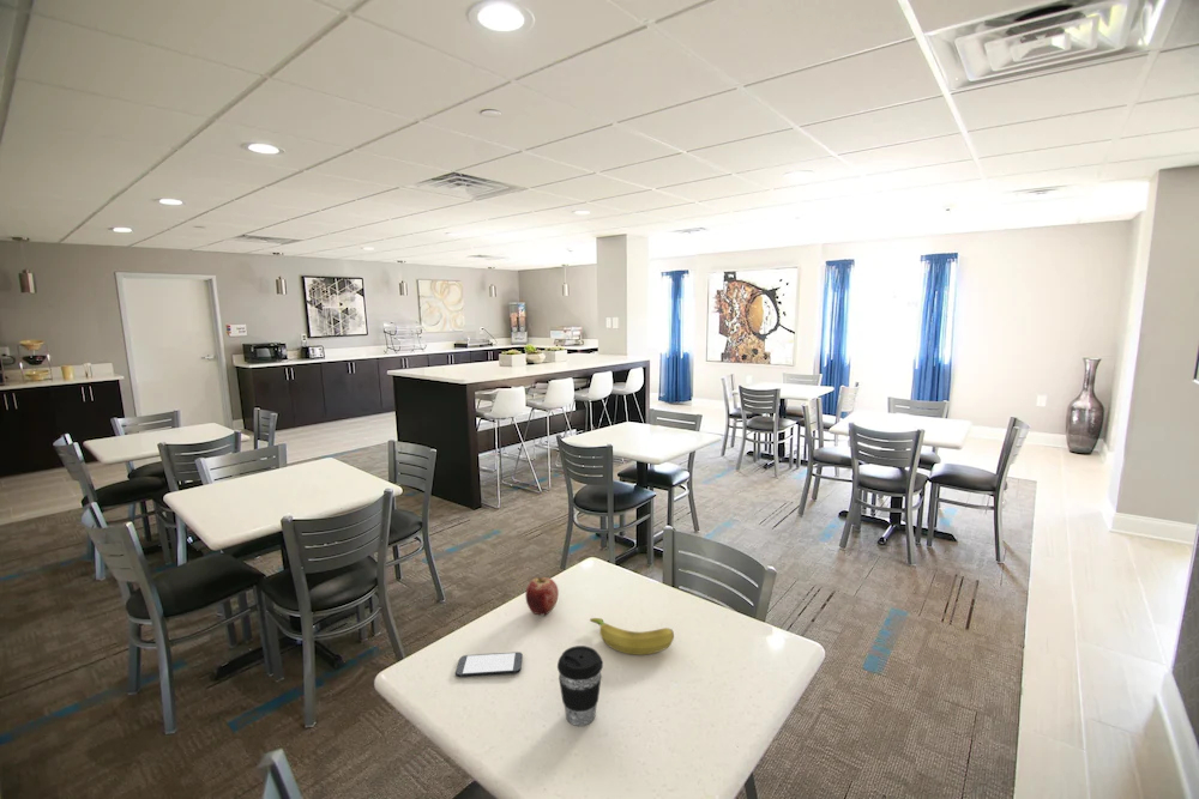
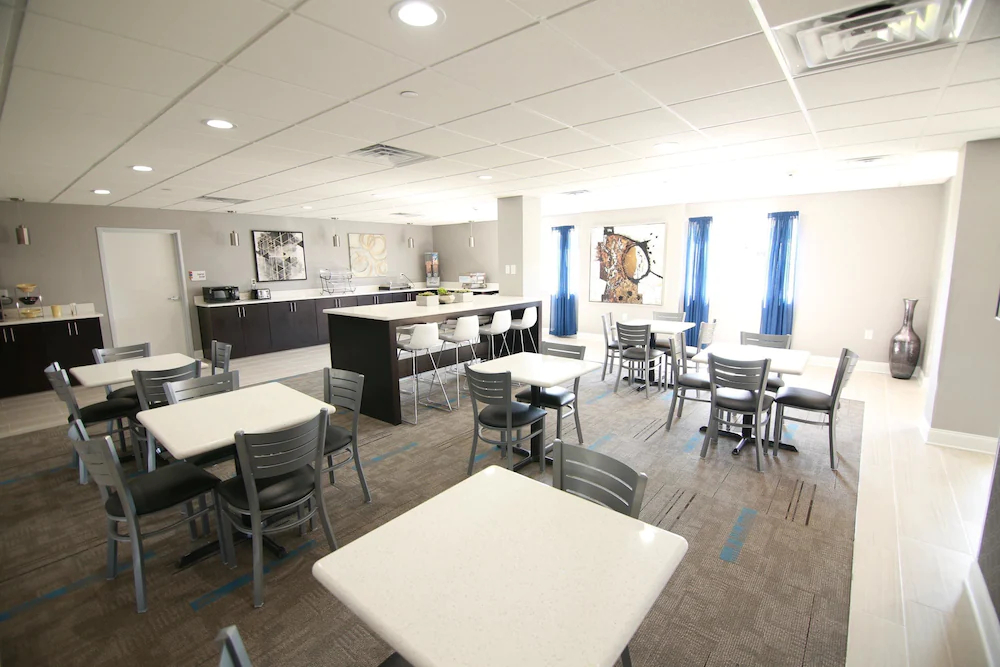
- coffee cup (580, 685)
- banana (632, 631)
- smartphone (489, 664)
- apple (542, 594)
